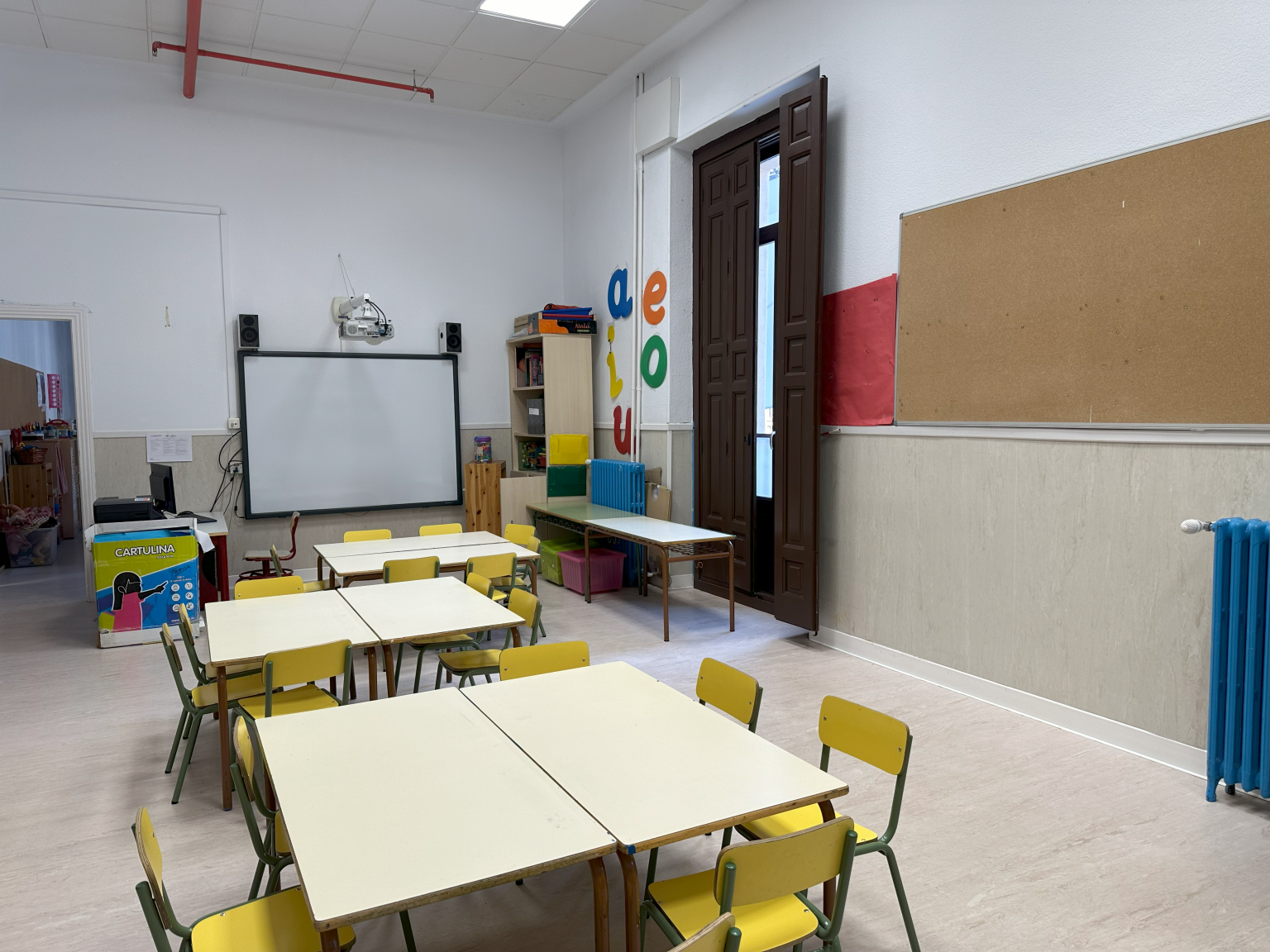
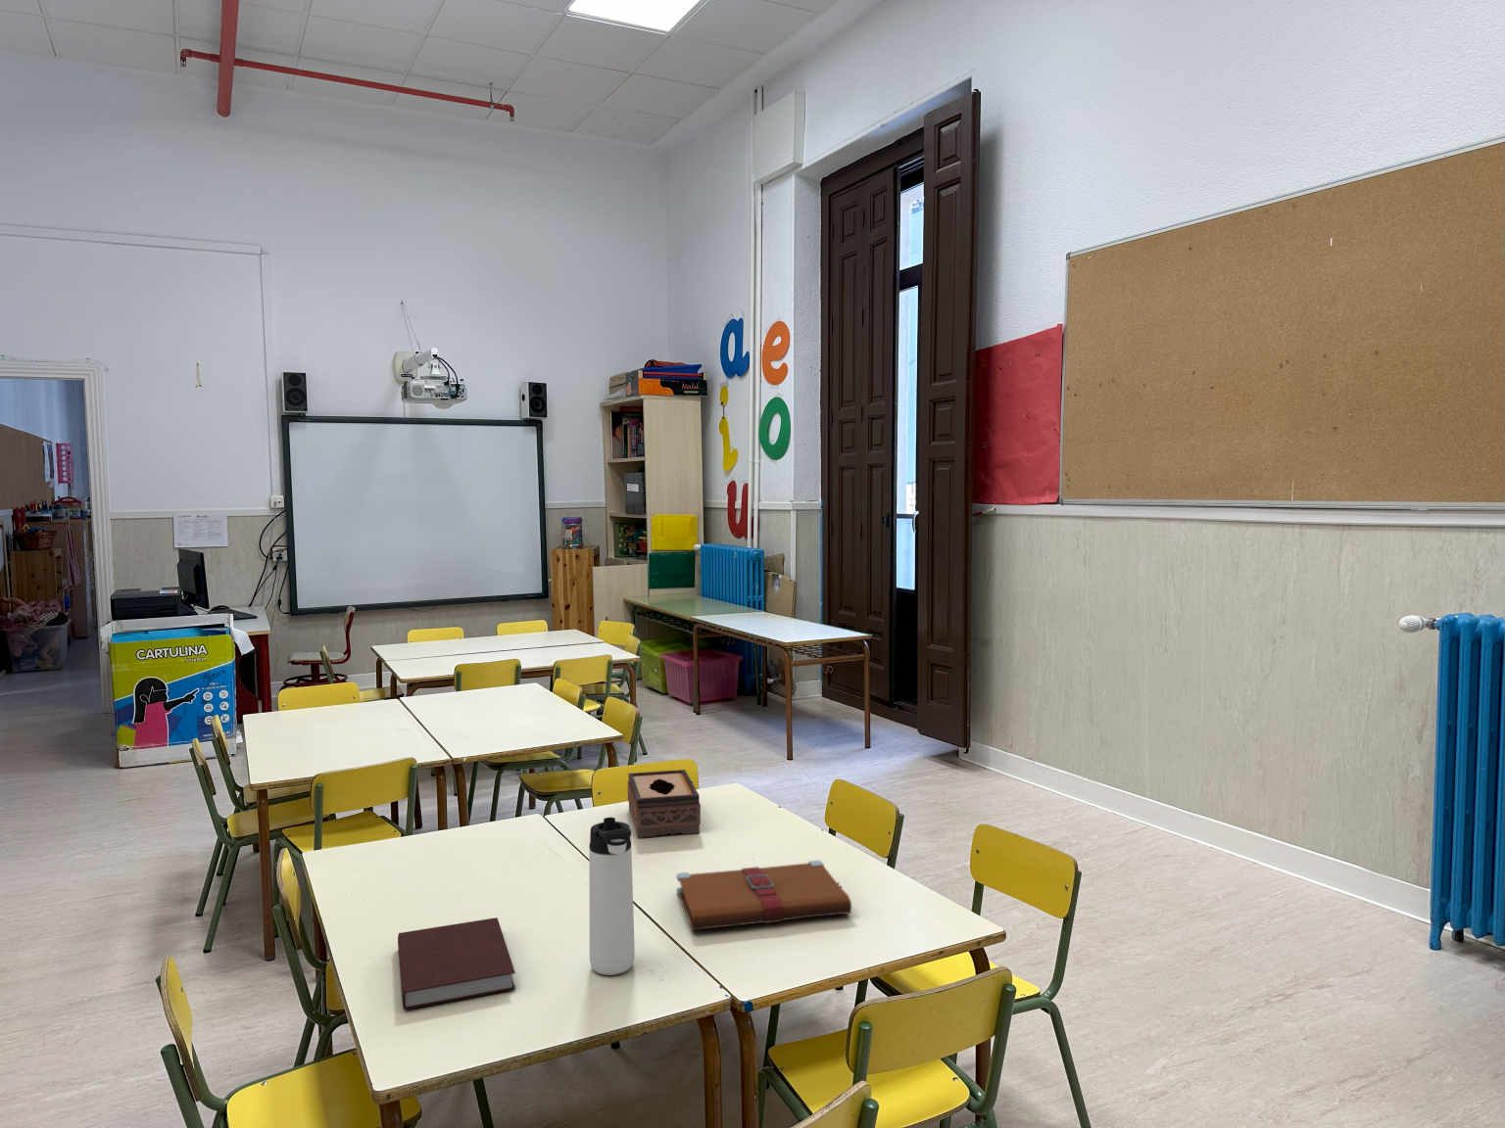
+ tissue box (662, 802)
+ thermos bottle (614, 897)
+ notebook (454, 960)
+ book (768, 892)
